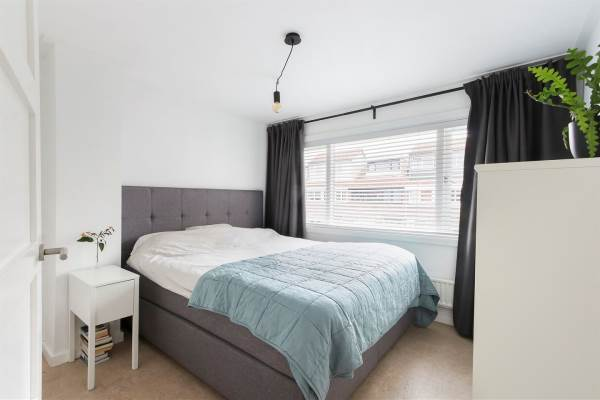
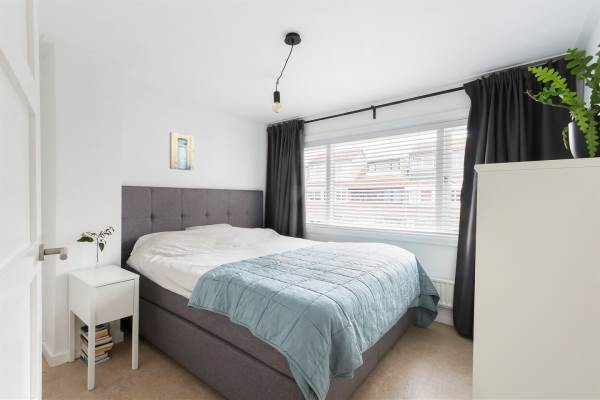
+ wall art (181, 151)
